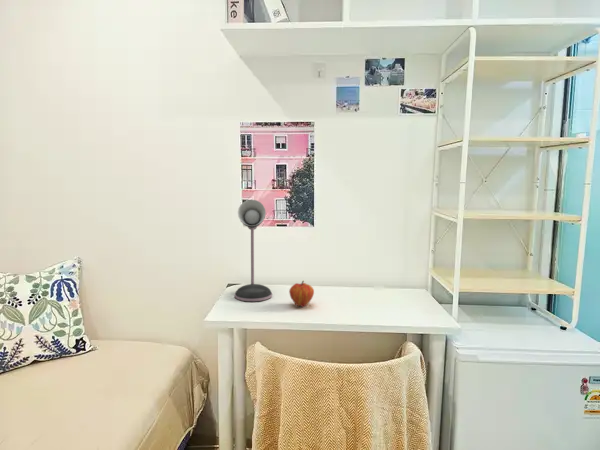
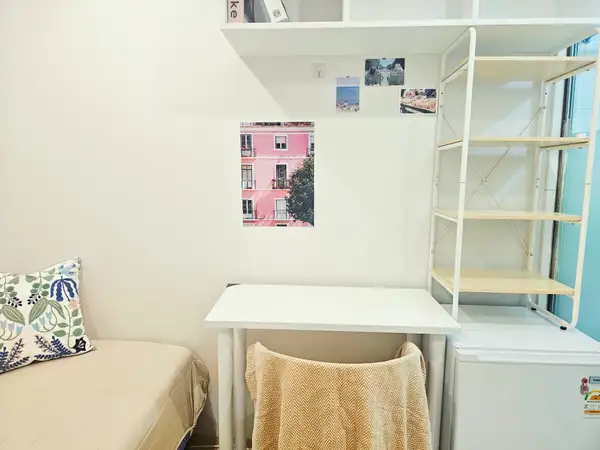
- desk lamp (253, 247)
- fruit (301, 293)
